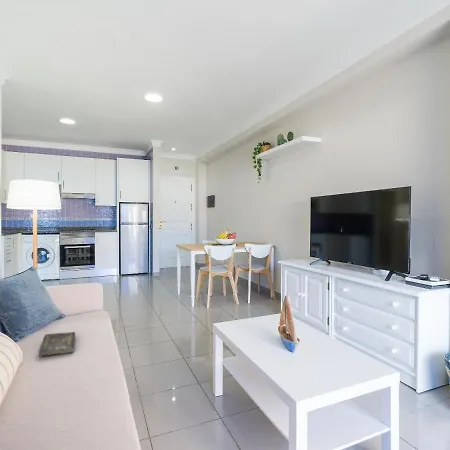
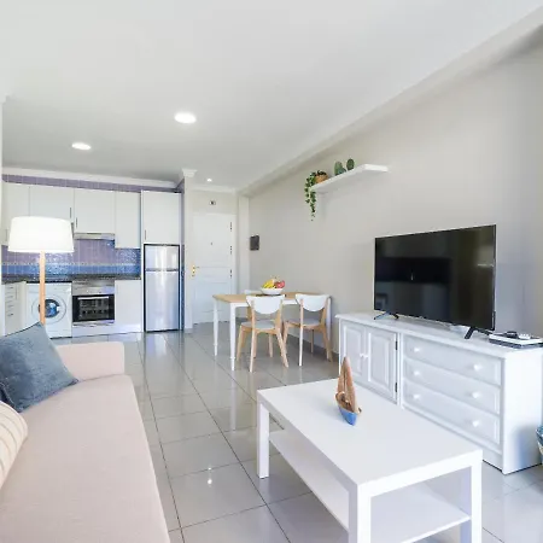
- book (58, 342)
